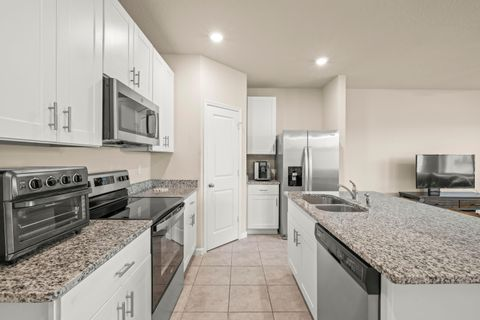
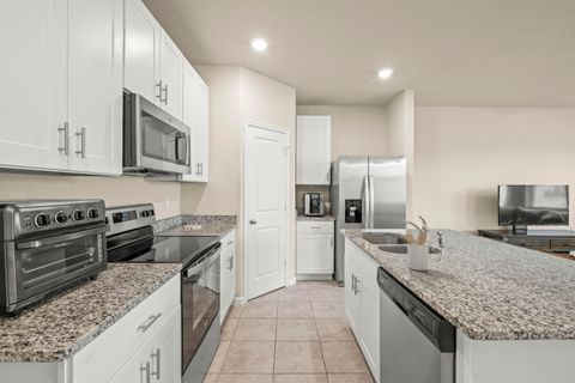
+ utensil holder (412, 249)
